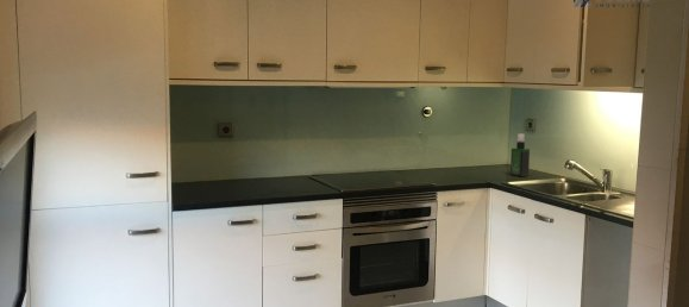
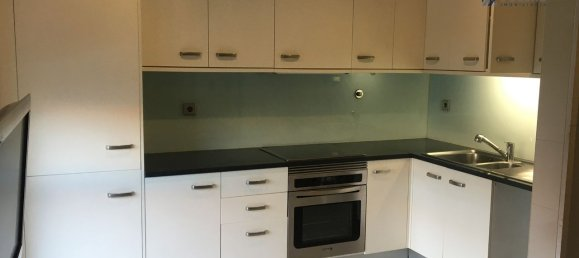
- spray bottle (520, 155)
